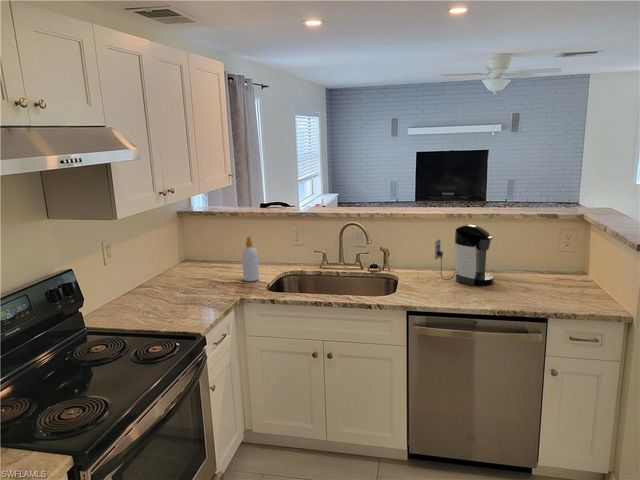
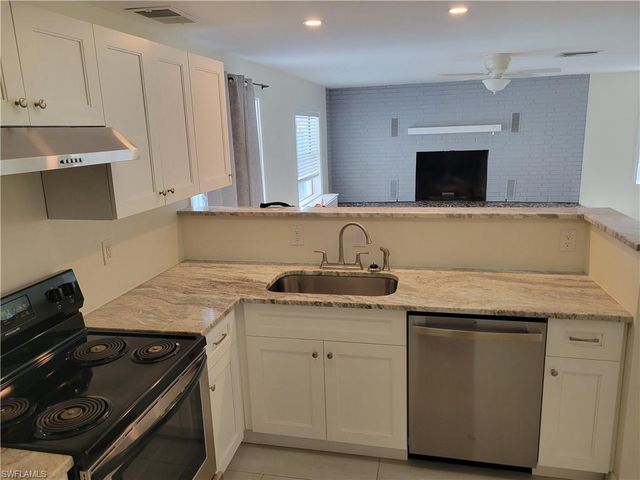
- soap bottle (250, 258)
- coffee maker (468, 255)
